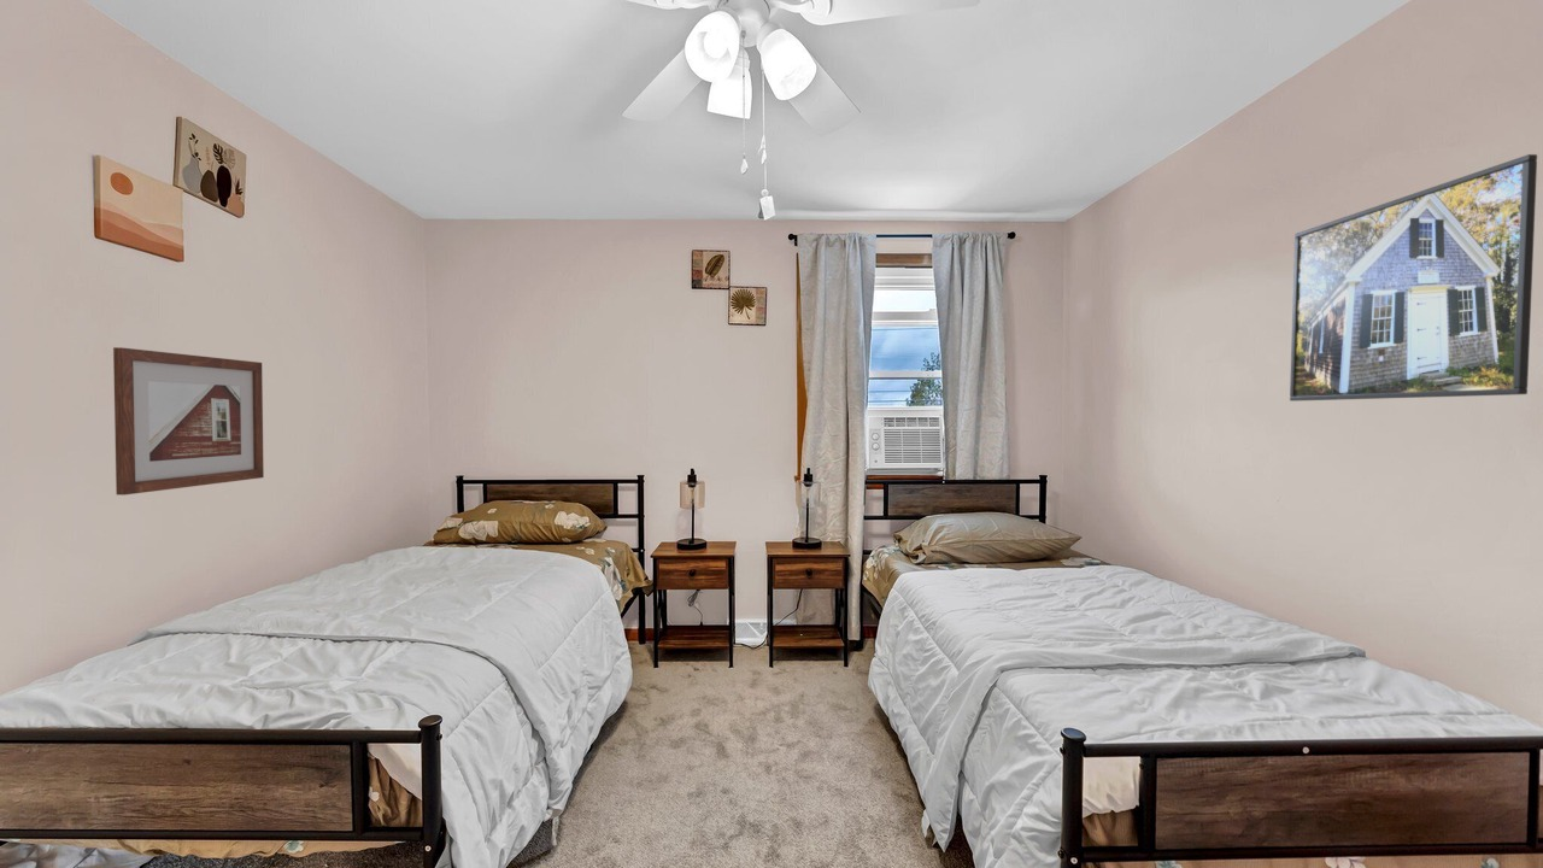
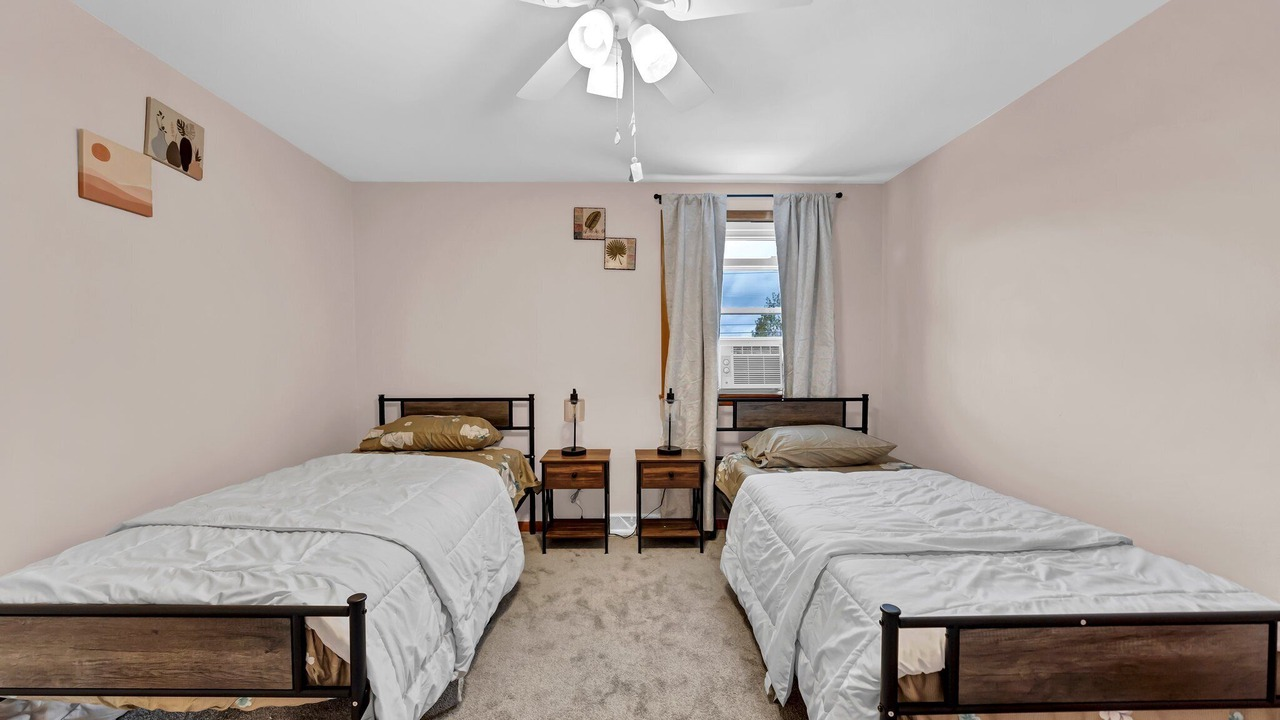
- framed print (1390, 299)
- picture frame (198, 421)
